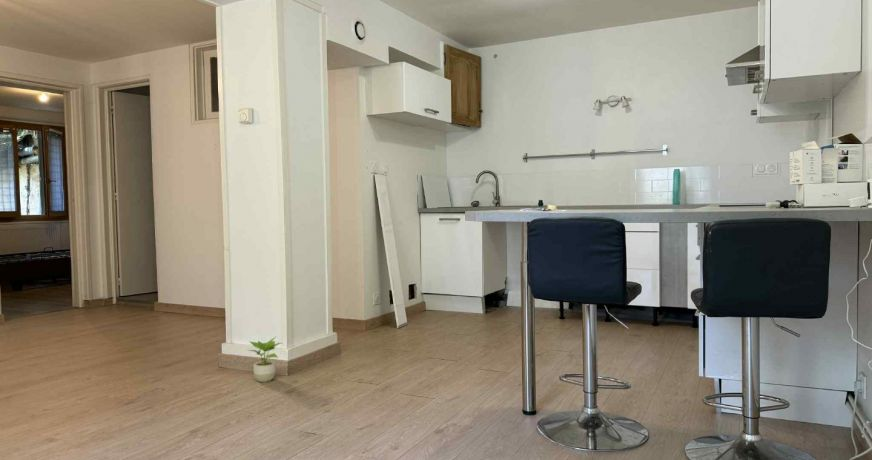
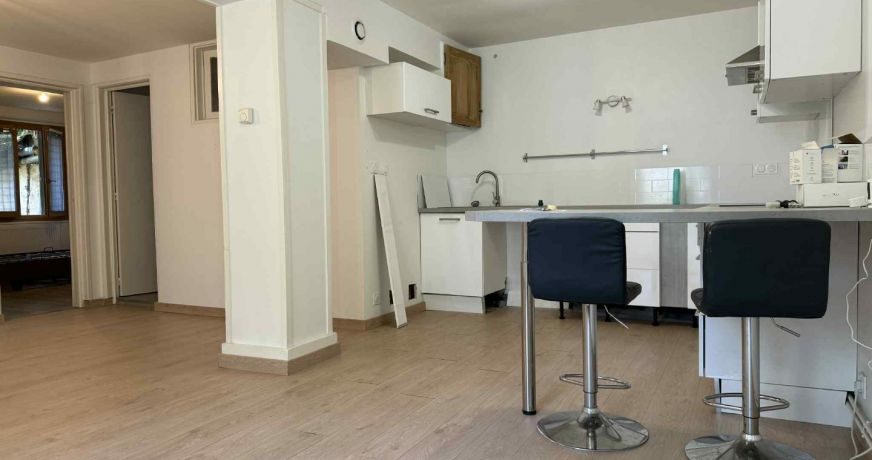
- potted plant (267, 357)
